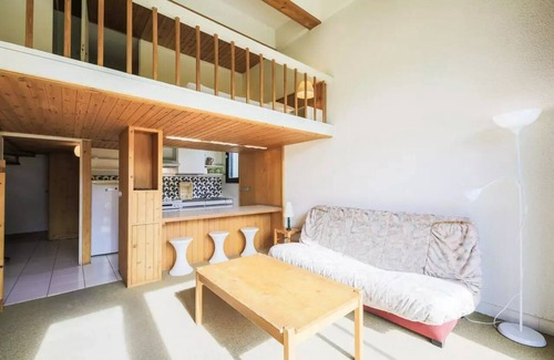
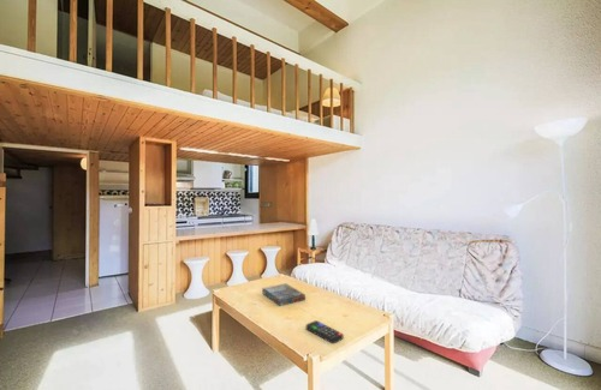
+ board game (282, 293)
+ remote control (323, 330)
